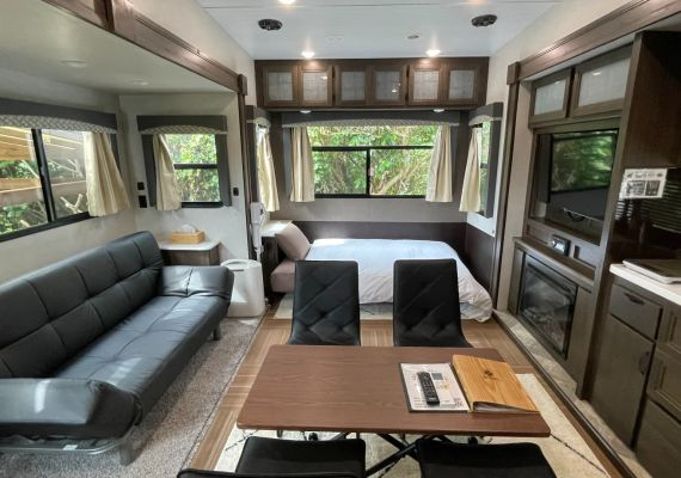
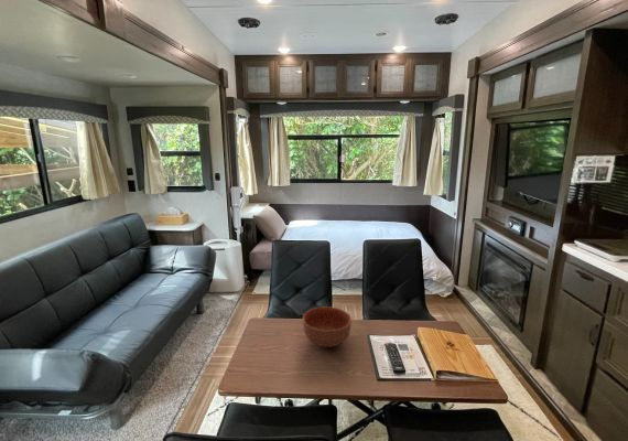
+ bowl (326, 330)
